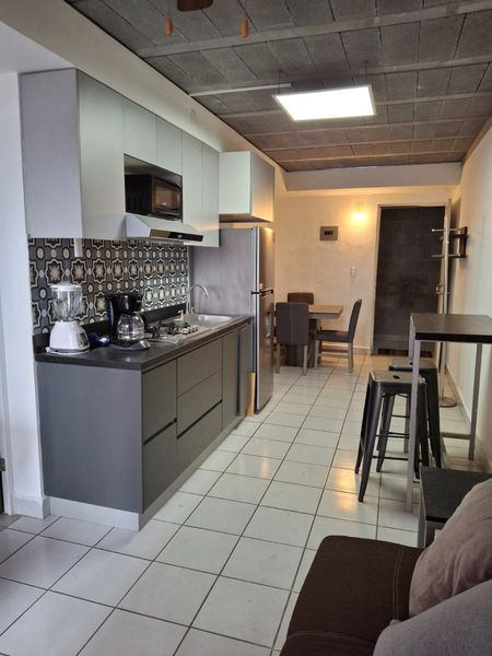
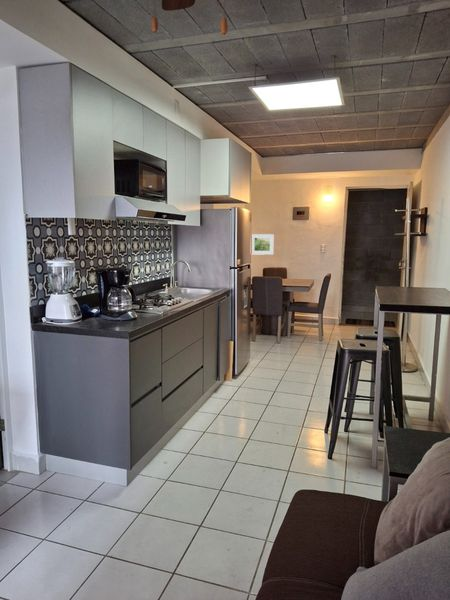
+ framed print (262, 244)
